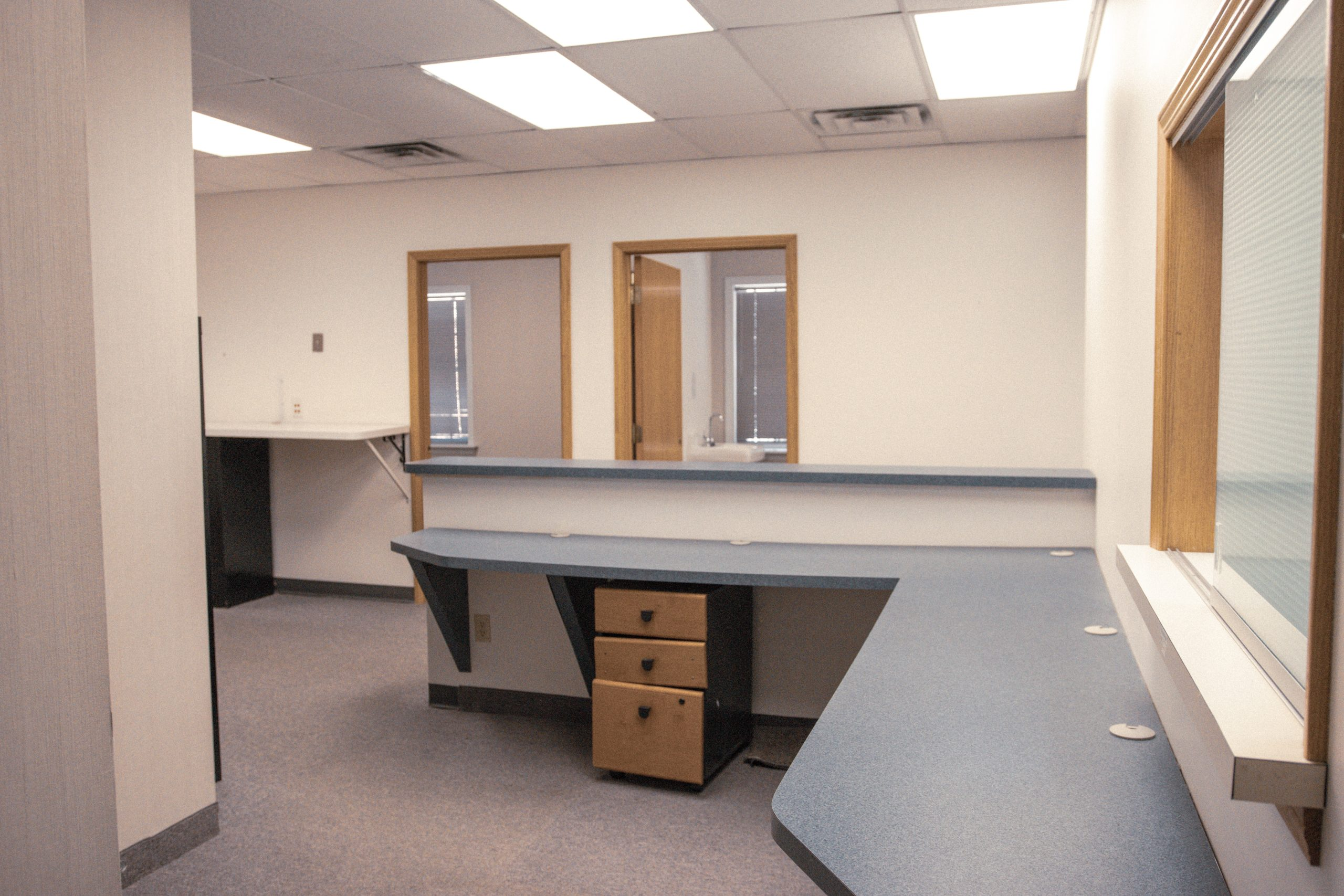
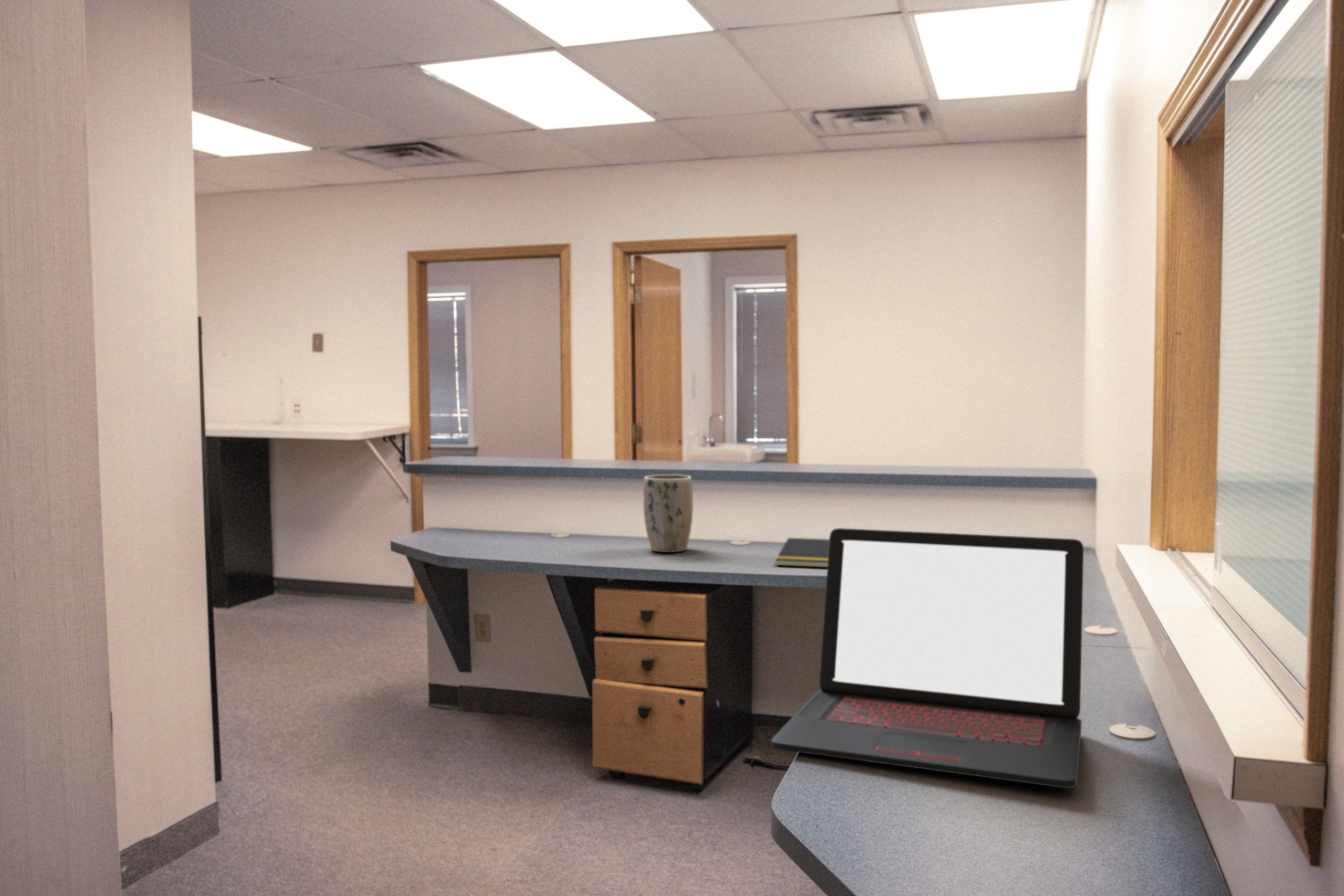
+ notepad (827, 553)
+ plant pot (668, 513)
+ laptop (934, 641)
